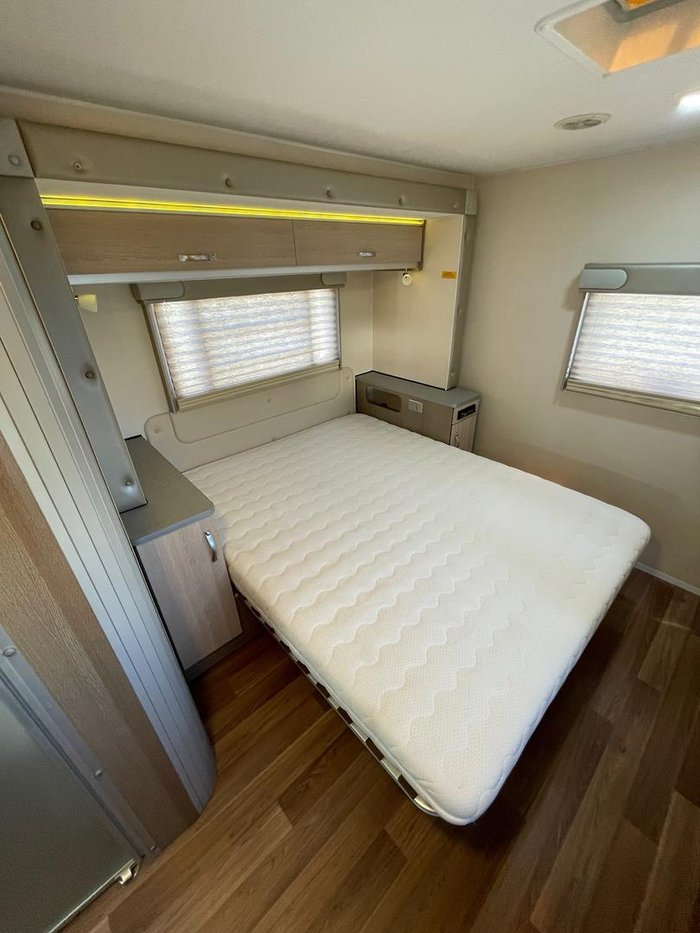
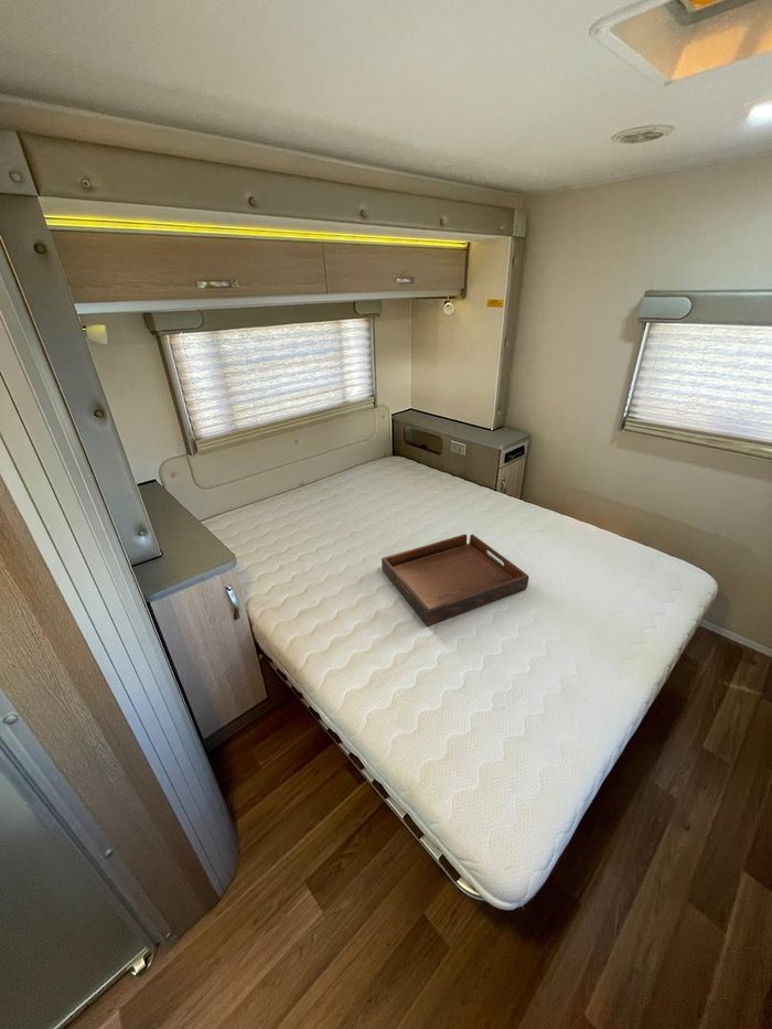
+ serving tray (451, 572)
